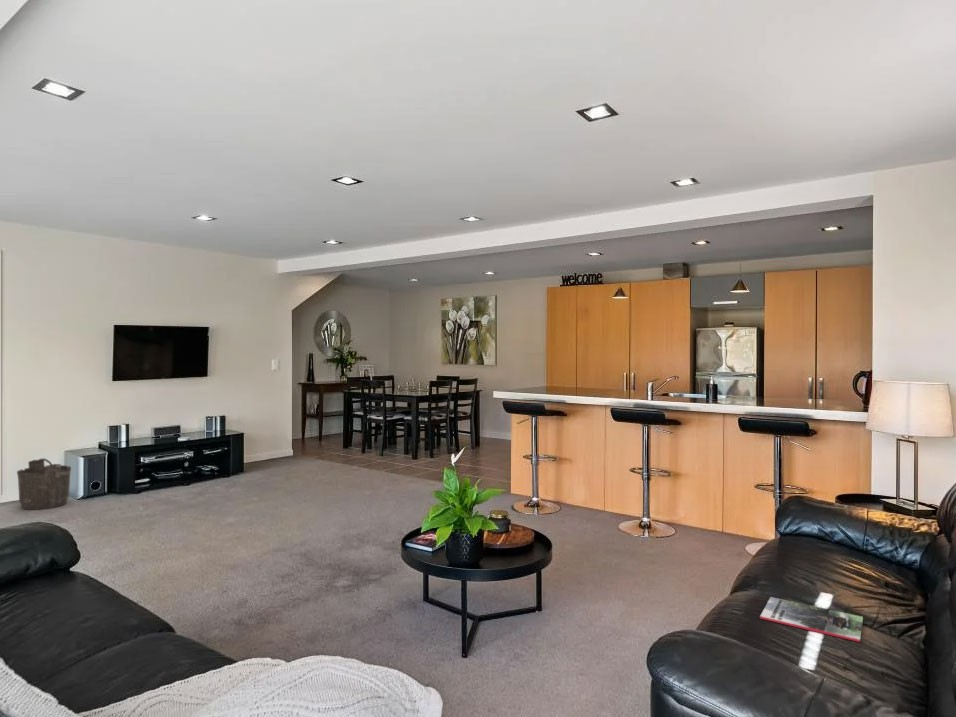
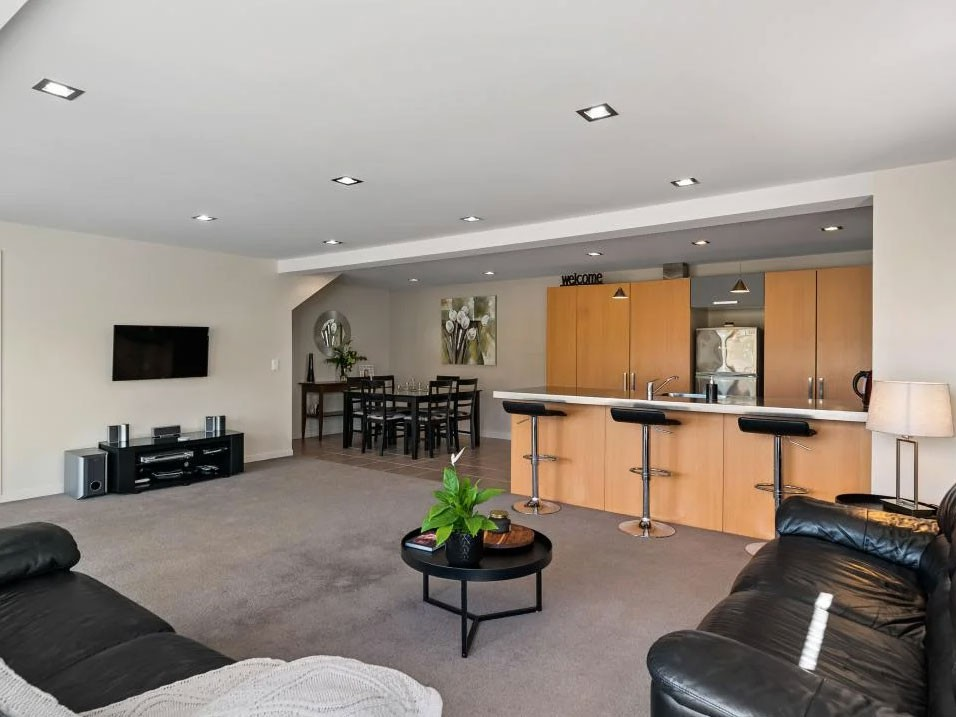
- magazine (811, 617)
- bucket (44, 481)
